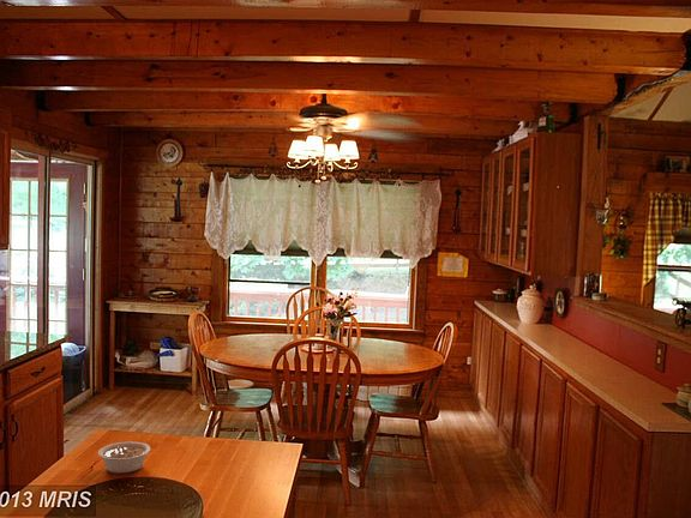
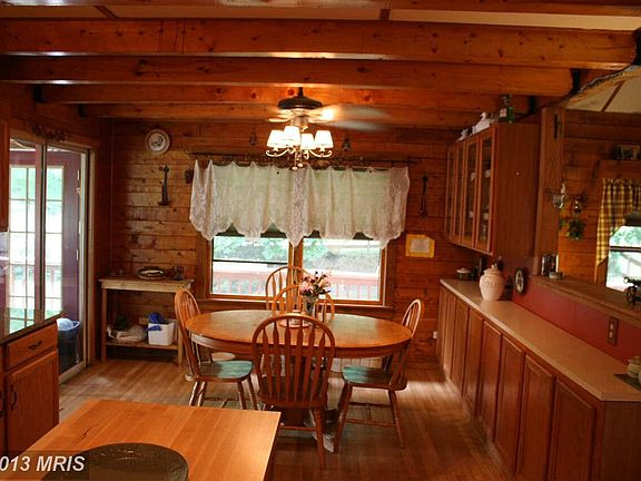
- legume (126, 457)
